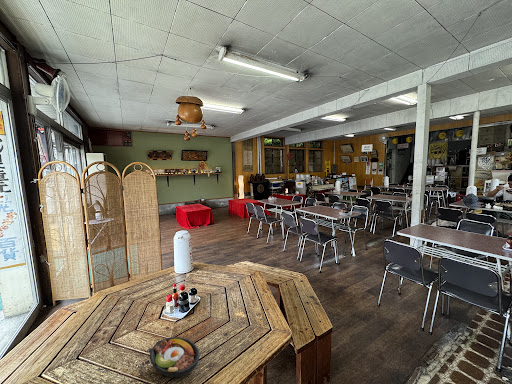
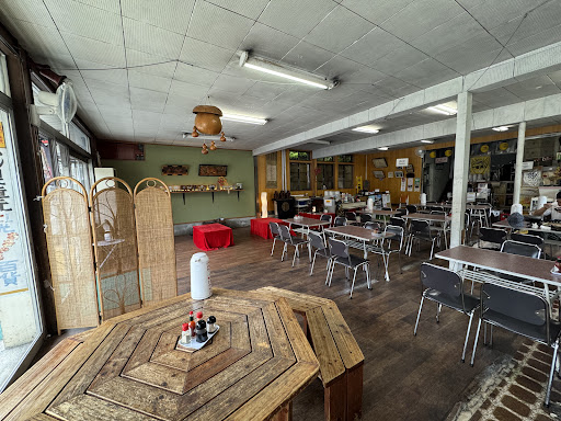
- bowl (174, 357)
